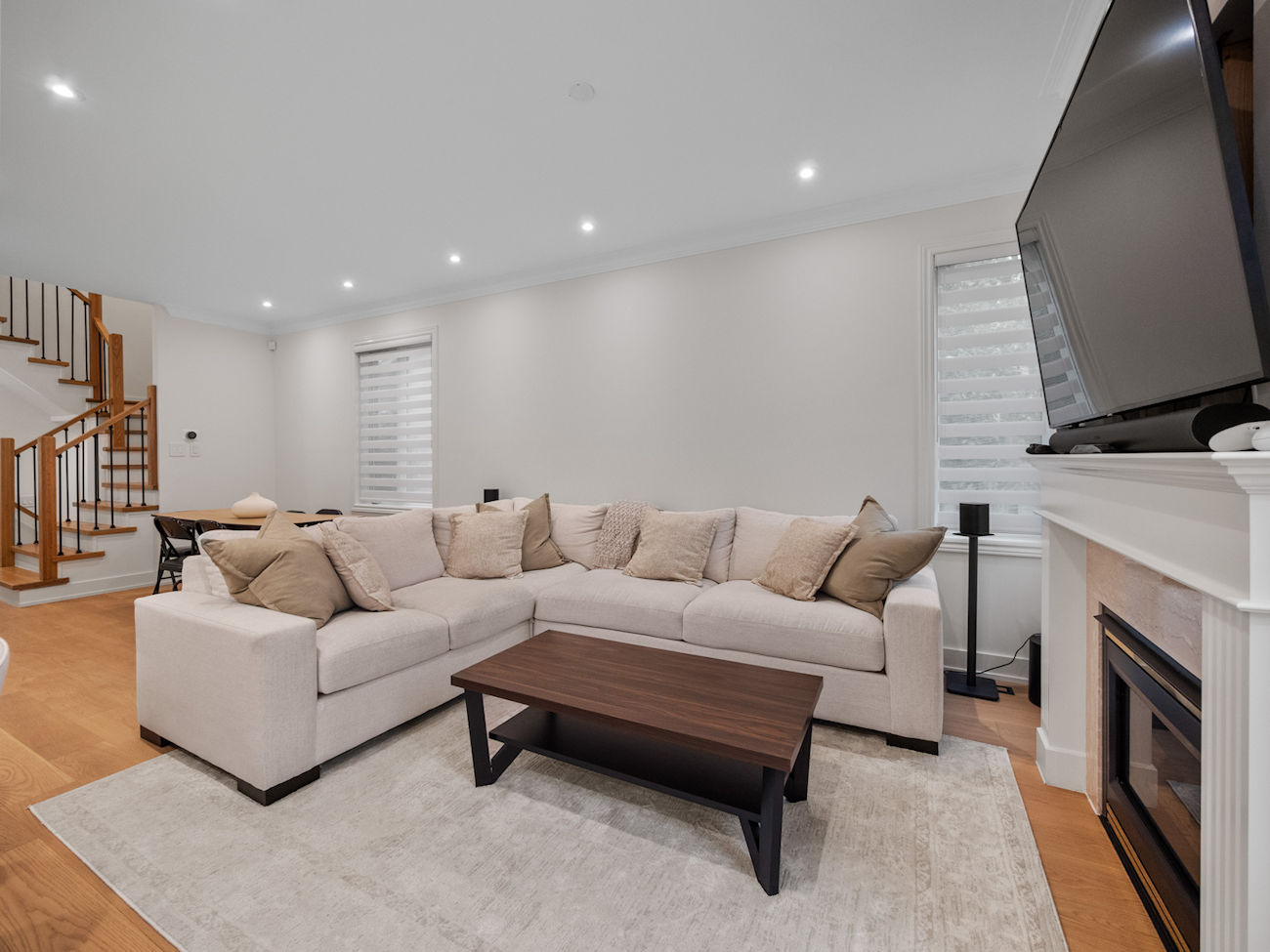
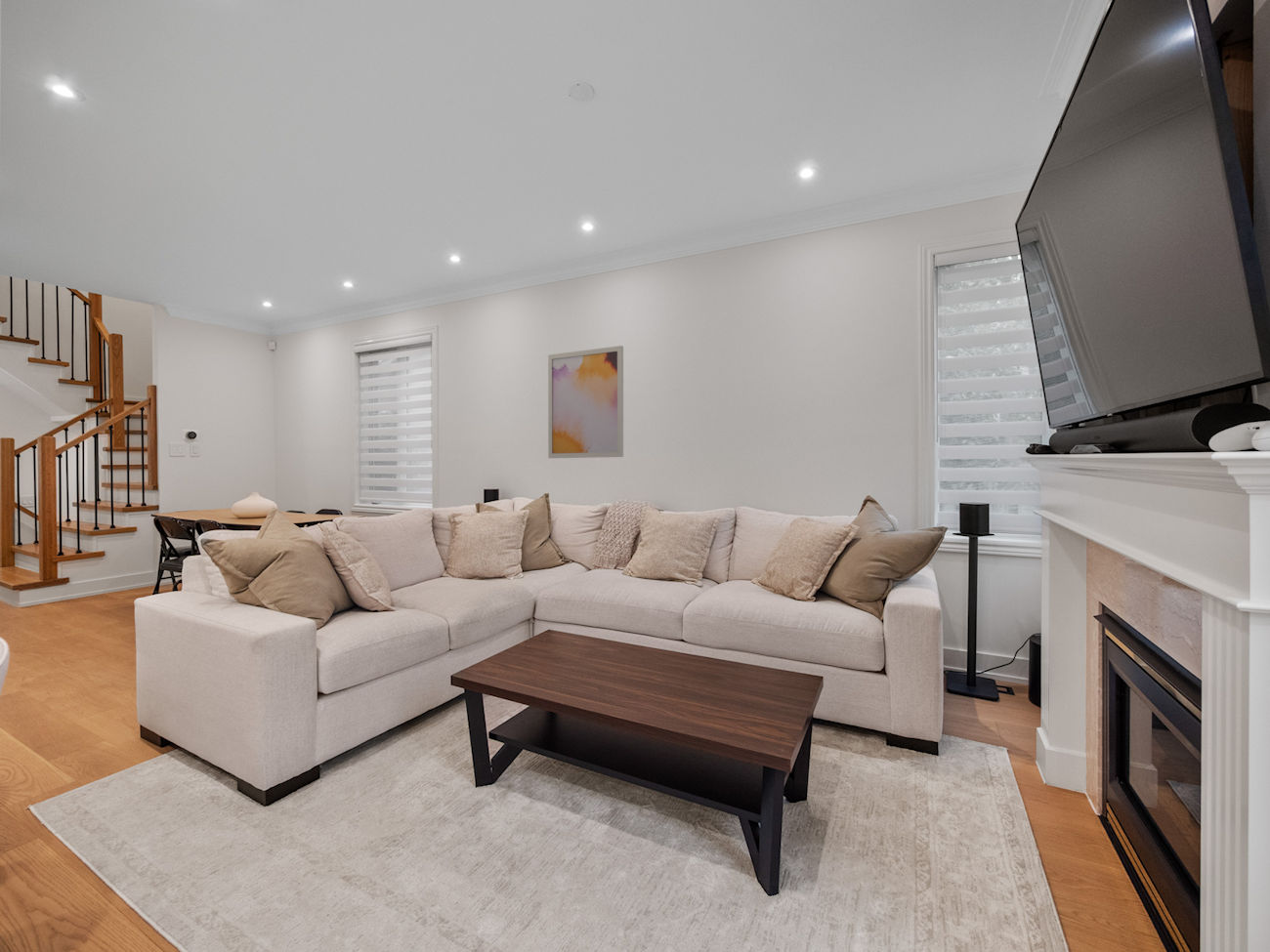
+ wall art (584, 403)
